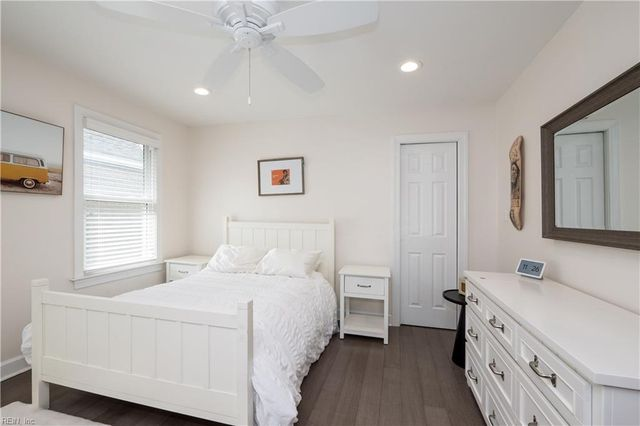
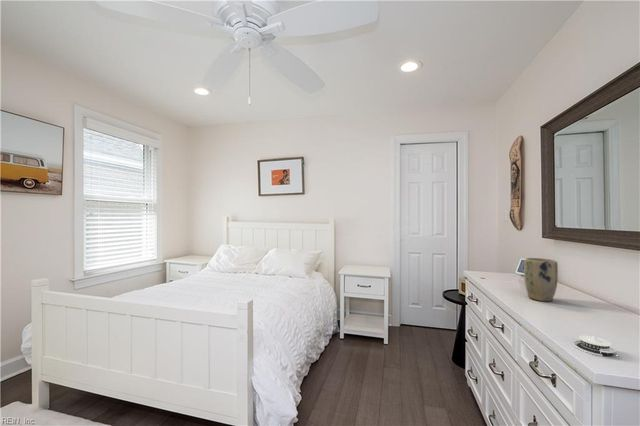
+ architectural model (594, 341)
+ plant pot (540, 279)
